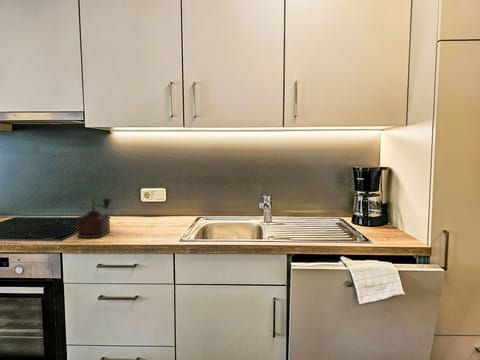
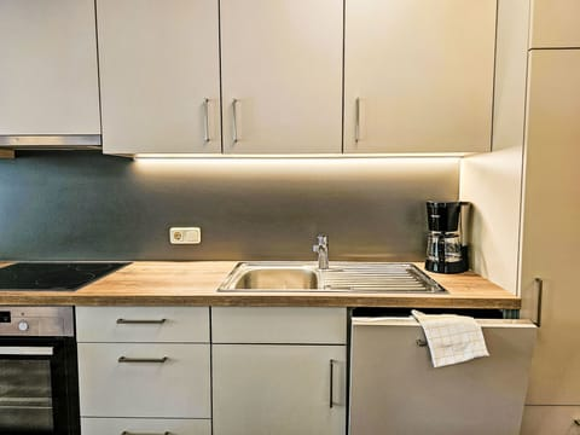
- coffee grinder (98, 215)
